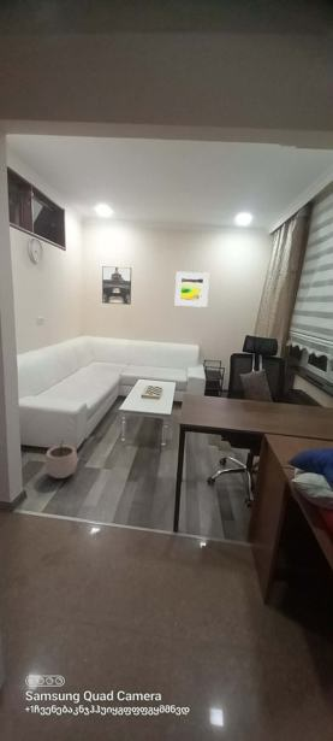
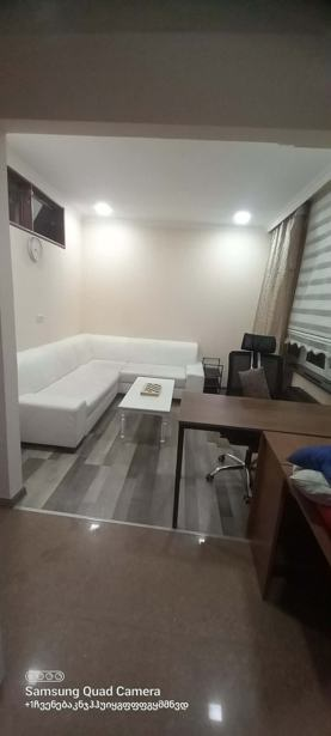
- plant pot (61, 458)
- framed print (191, 289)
- wall art (117, 286)
